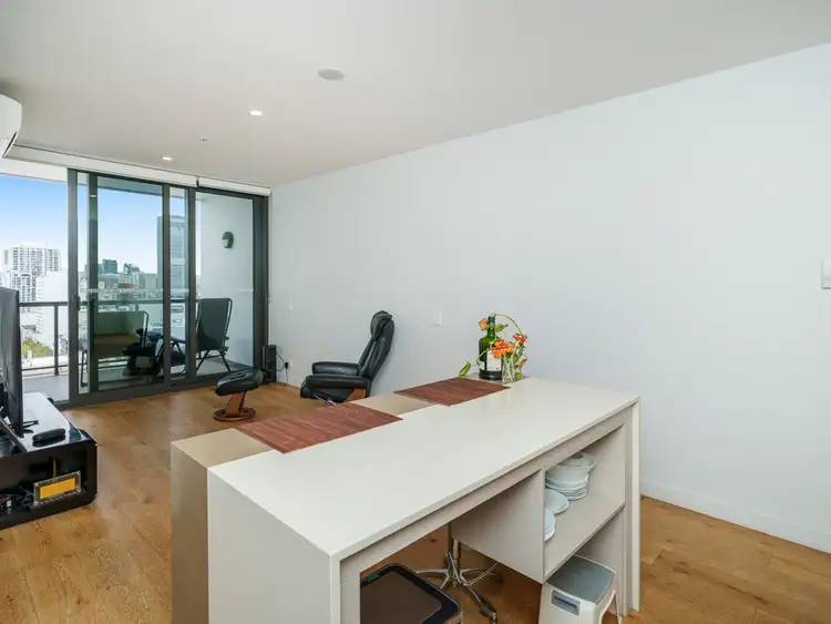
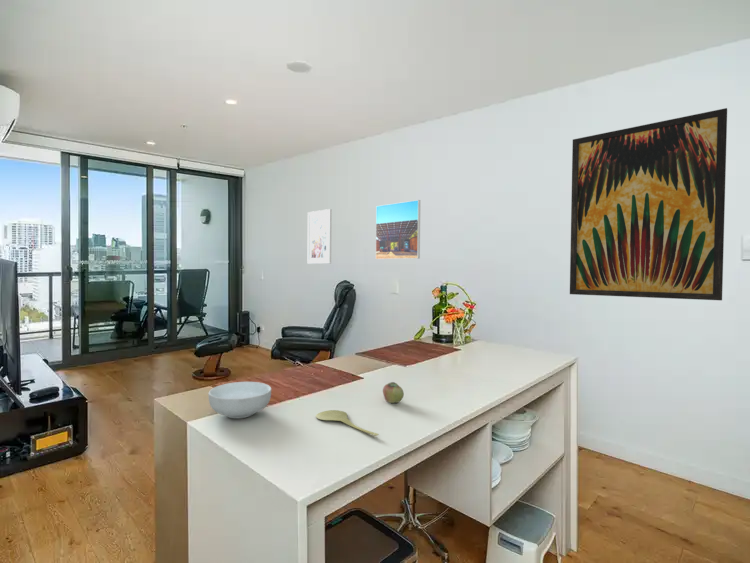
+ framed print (397, 231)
+ cereal bowl (240, 401)
+ wall art (639, 211)
+ apple (391, 392)
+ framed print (319, 237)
+ spoon (347, 421)
